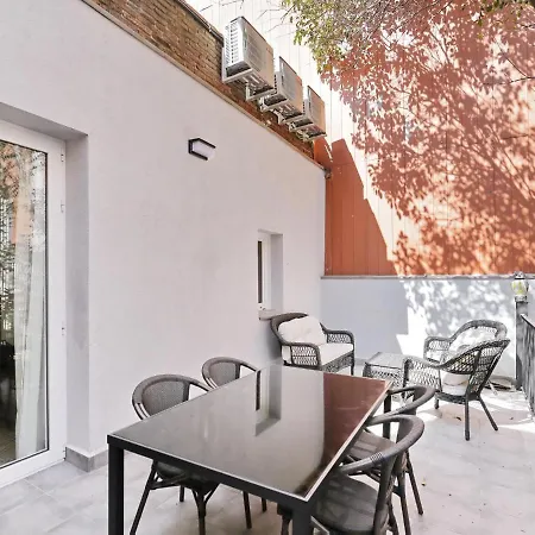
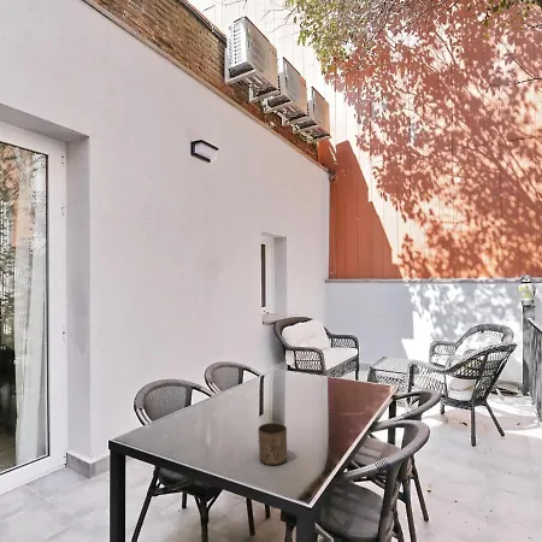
+ cup (272, 443)
